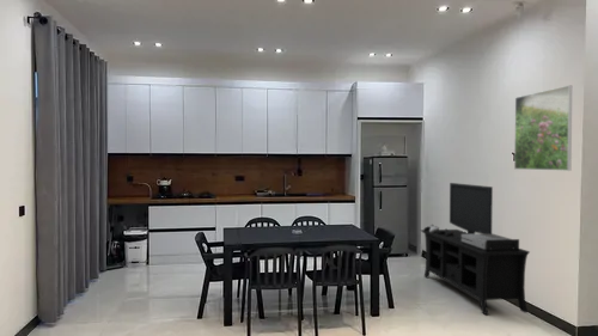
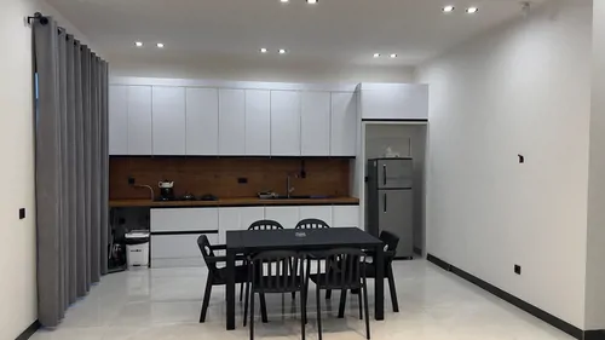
- media console (466, 238)
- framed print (541, 130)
